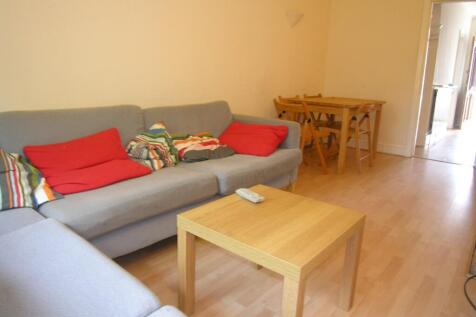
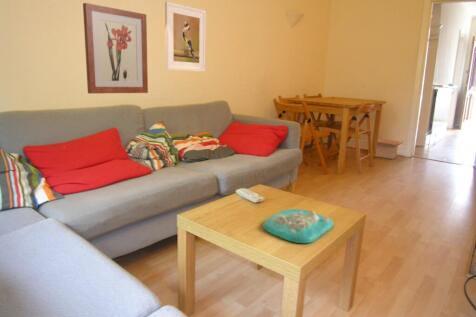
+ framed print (186, 39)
+ decorative tray (298, 211)
+ cardboard box (384, 148)
+ wall art (118, 52)
